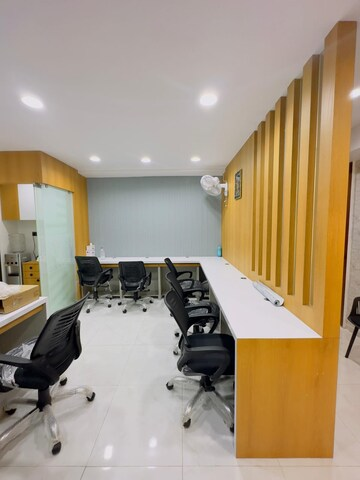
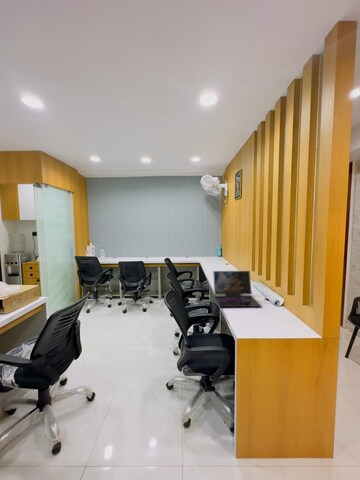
+ laptop (235, 288)
